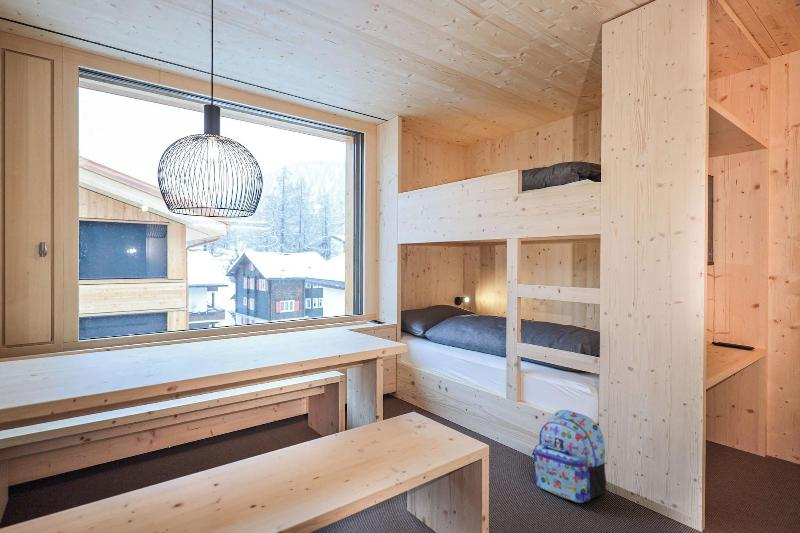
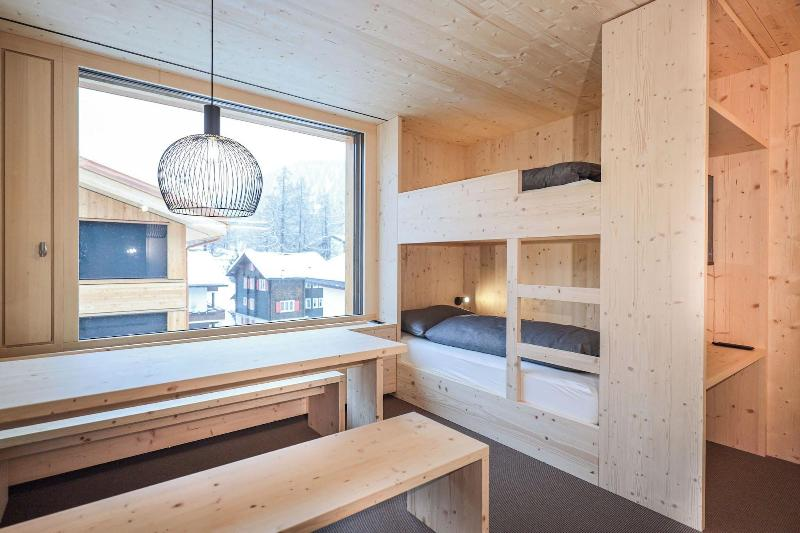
- backpack (568, 451)
